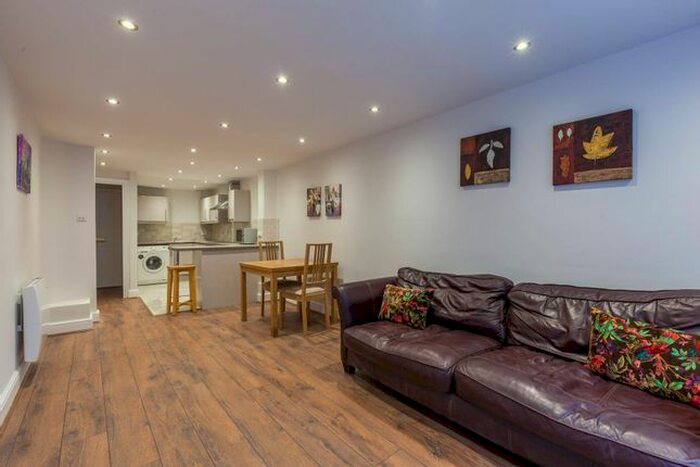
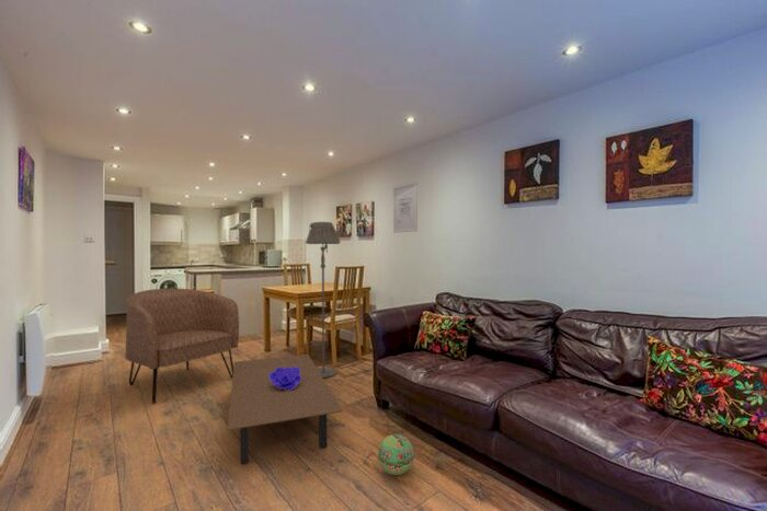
+ wall art (404, 208)
+ floor lamp (323, 298)
+ ball (396, 453)
+ decorative bowl (285, 376)
+ coffee table (278, 399)
+ armchair (176, 336)
